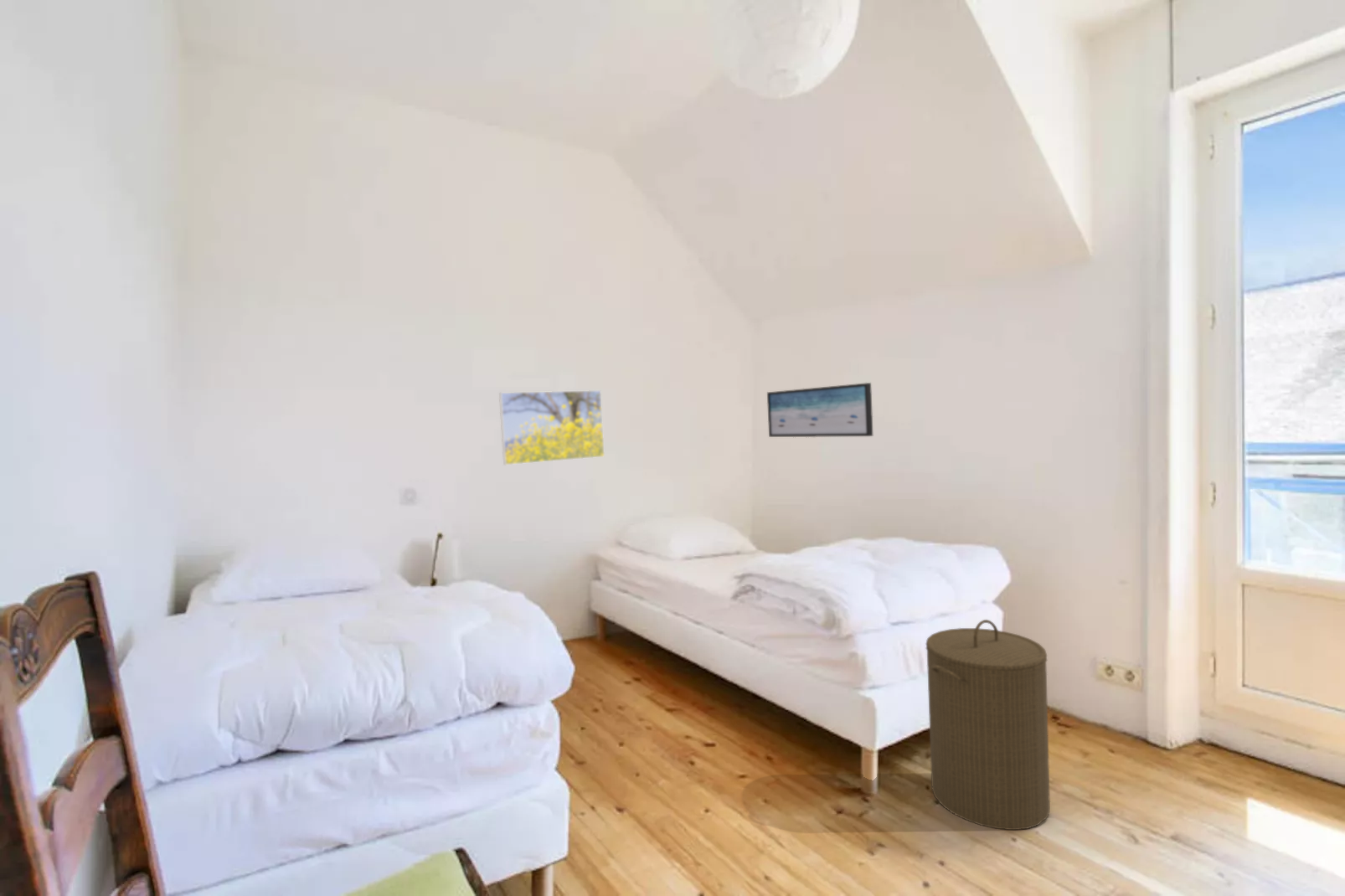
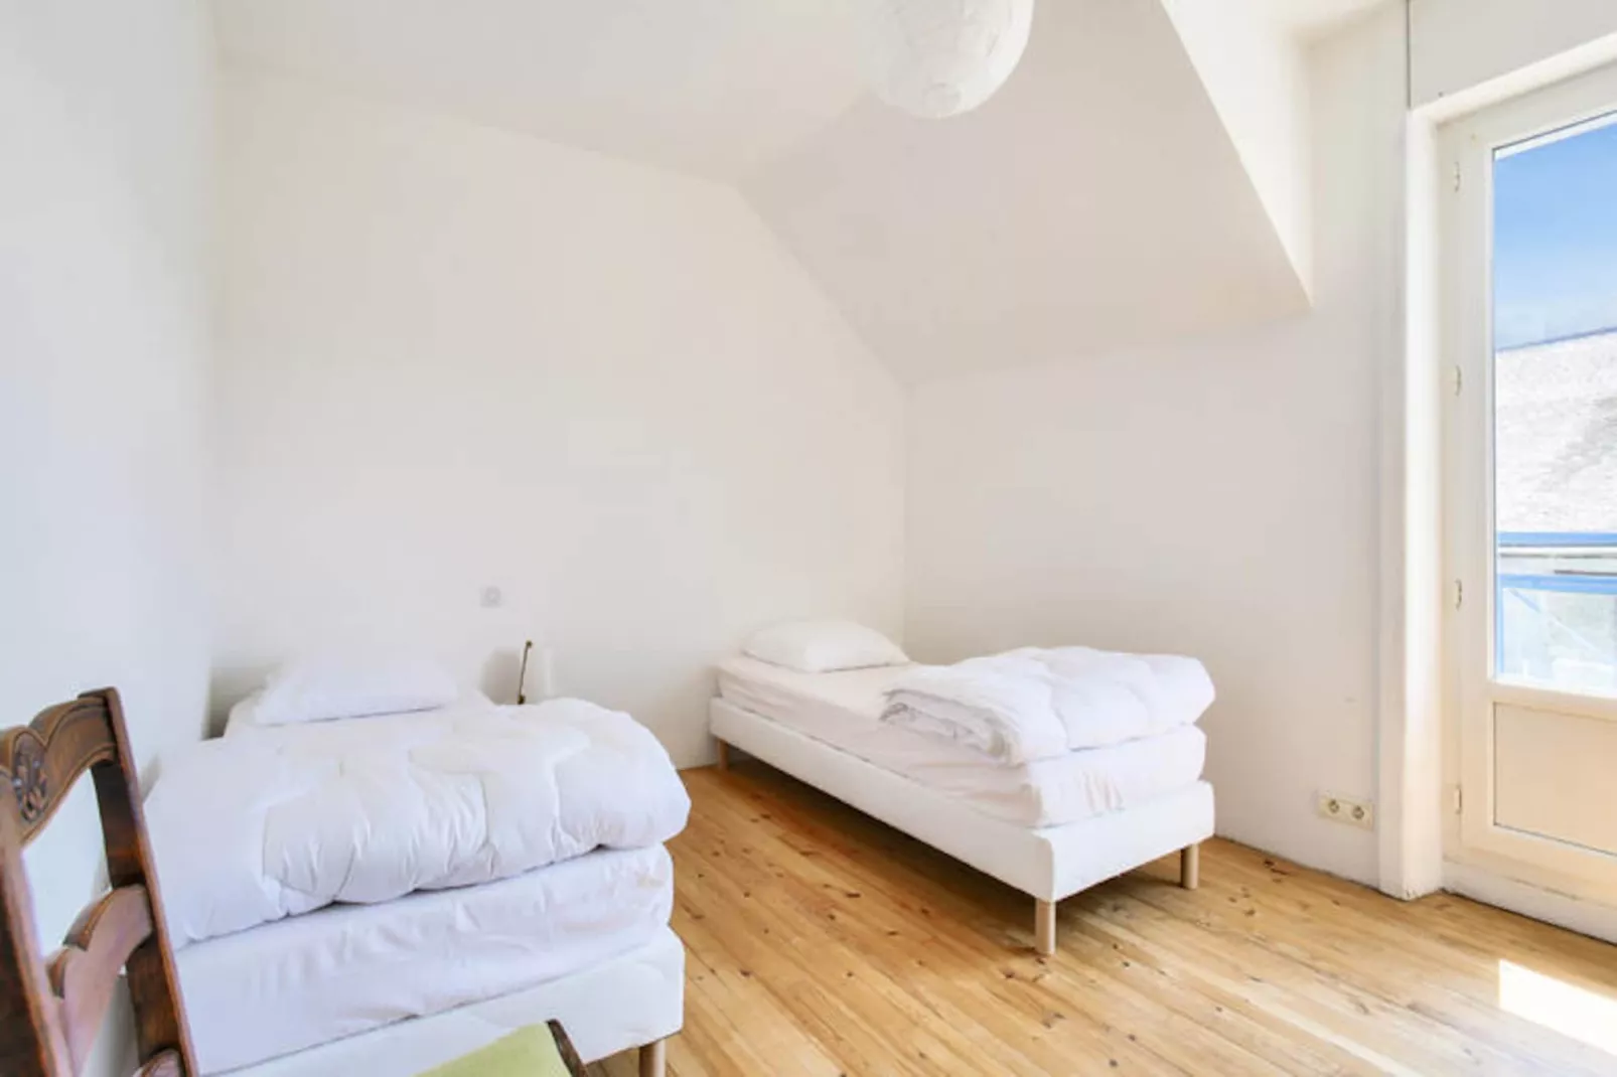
- laundry hamper (986, 710)
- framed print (554, 425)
- wall art (815, 412)
